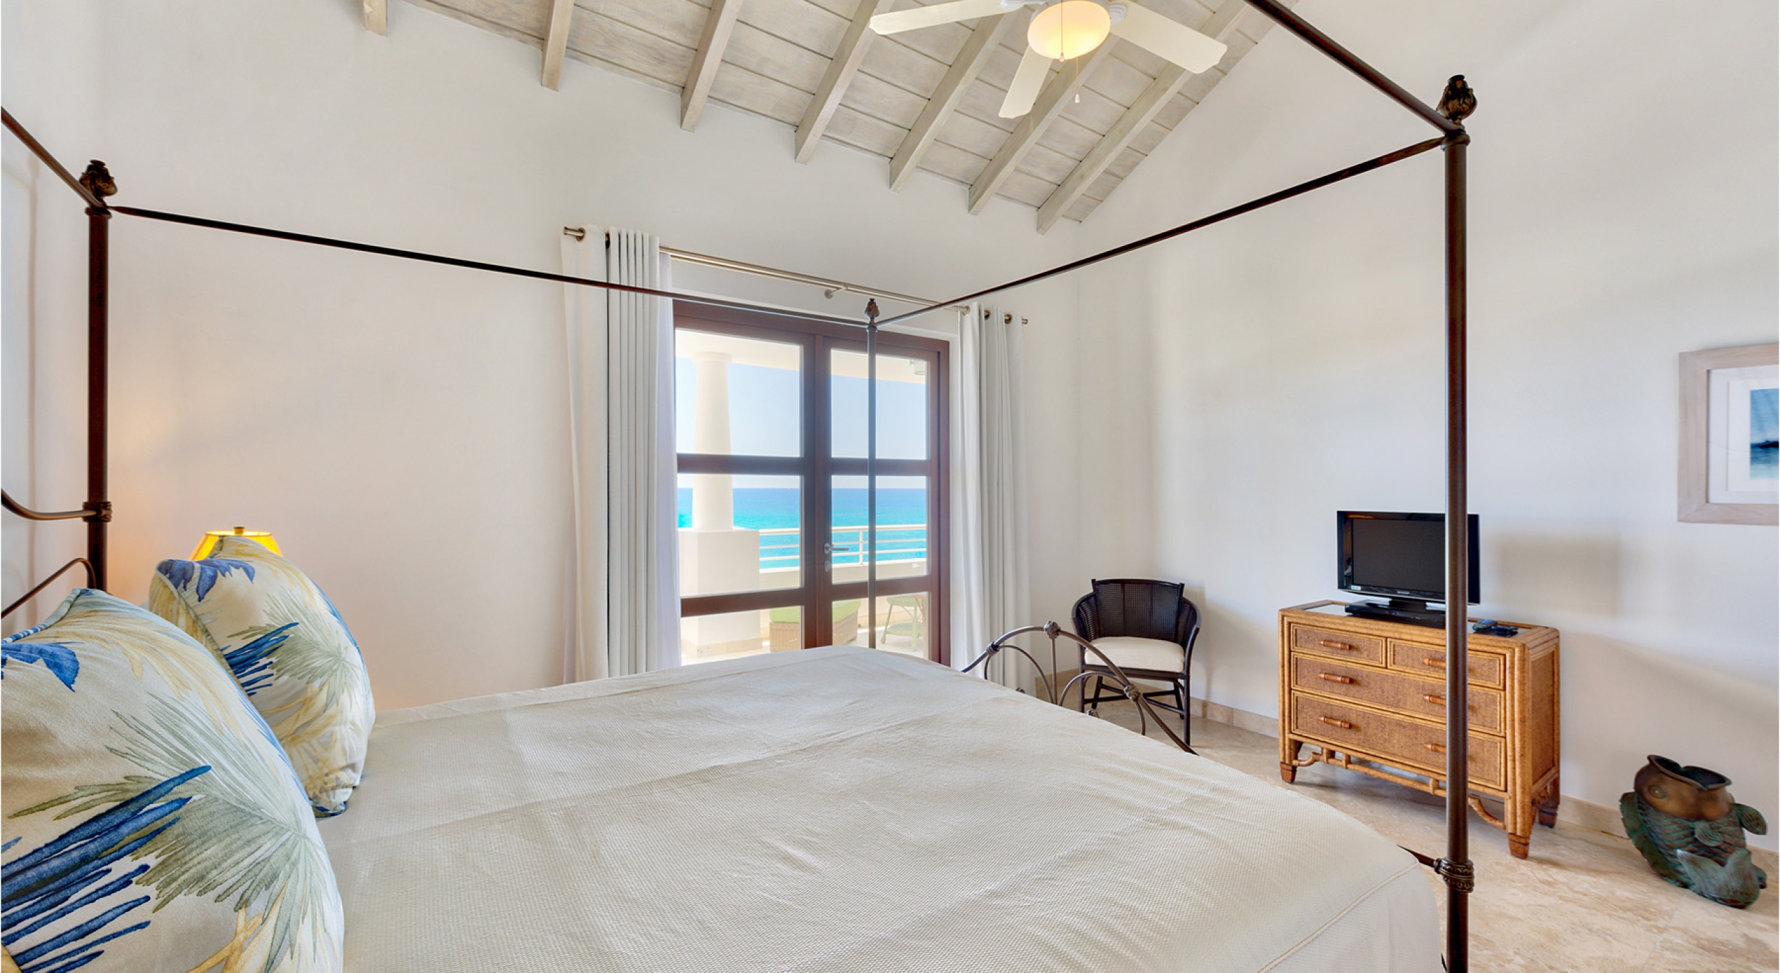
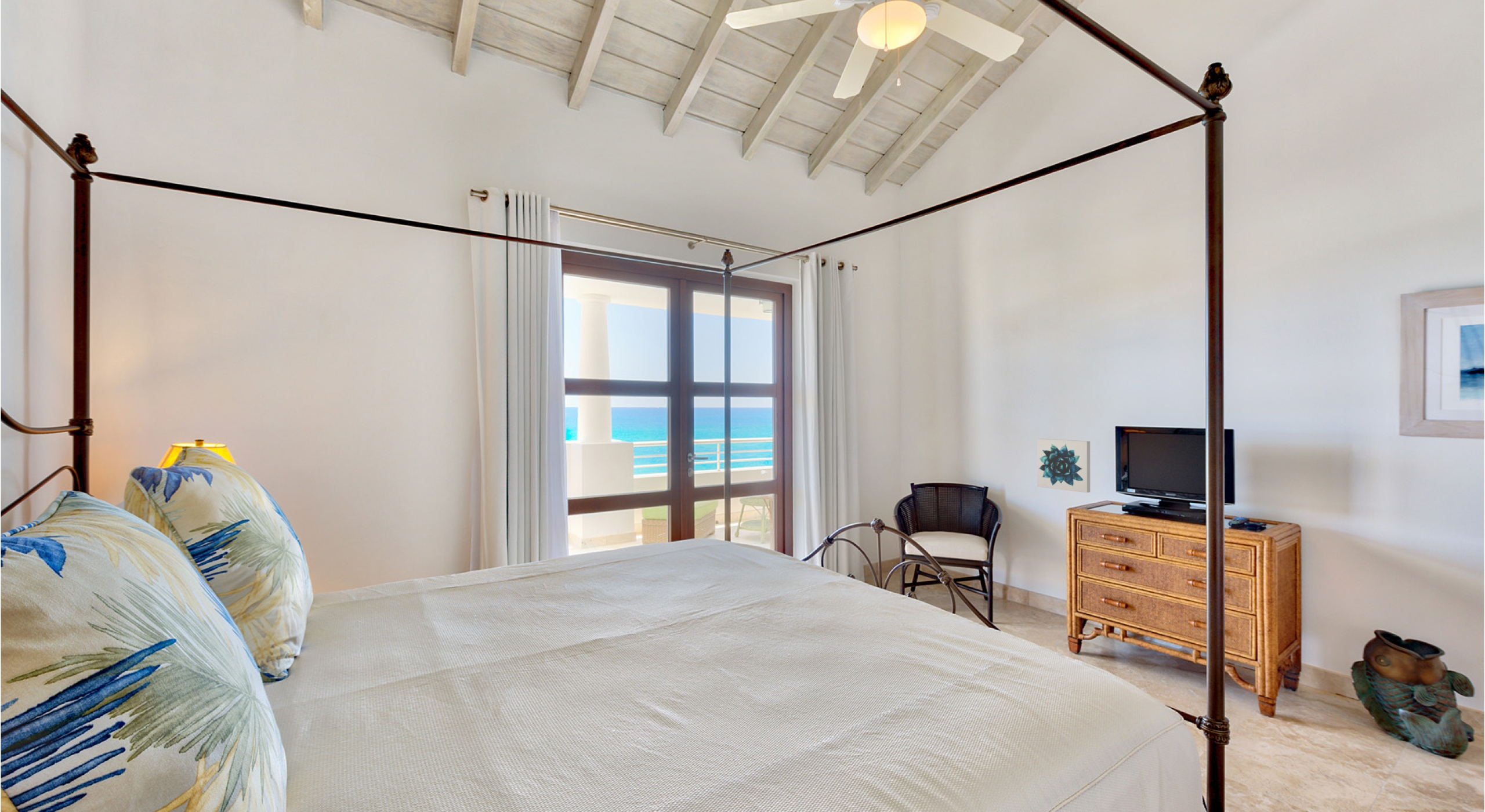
+ wall art (1063, 465)
